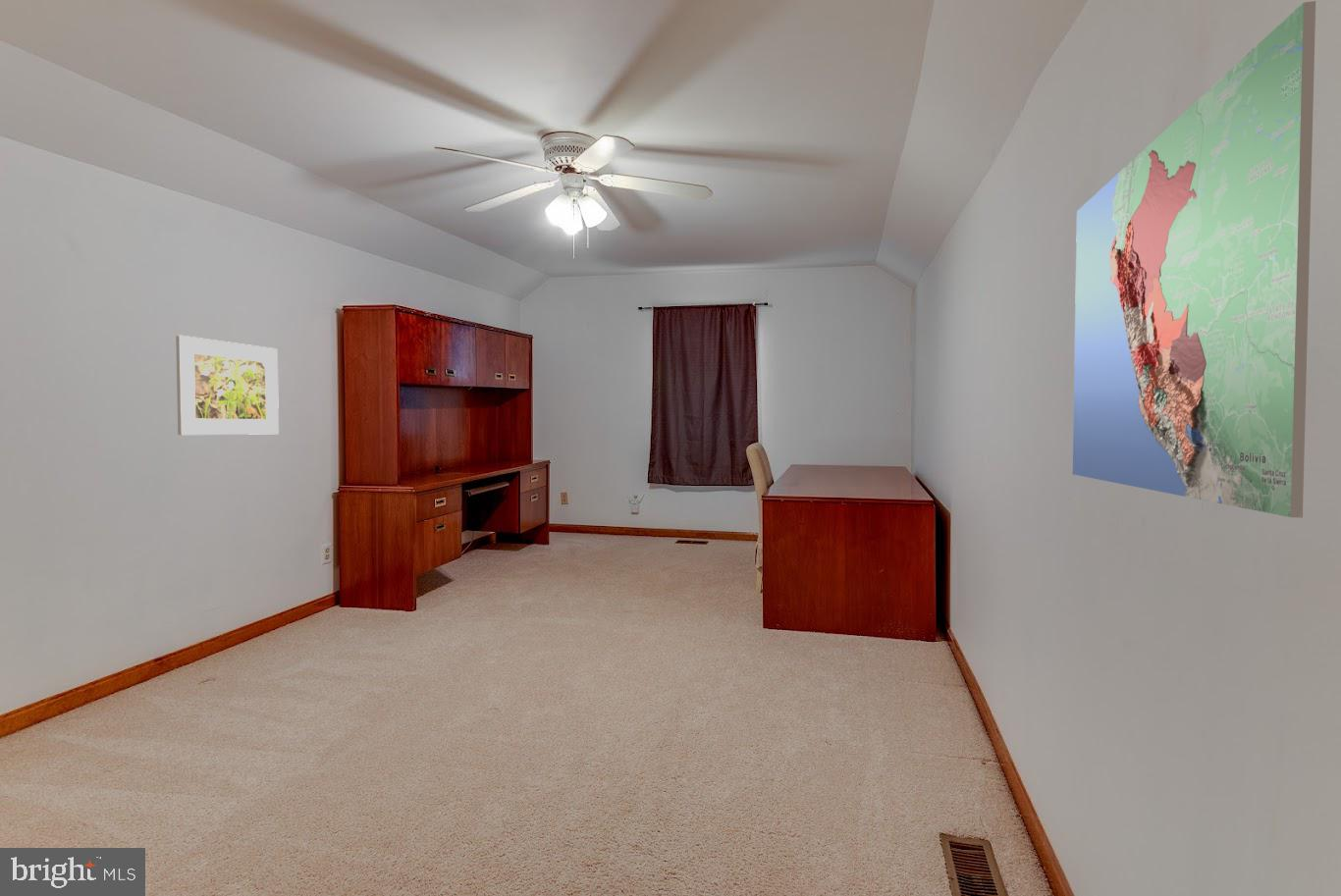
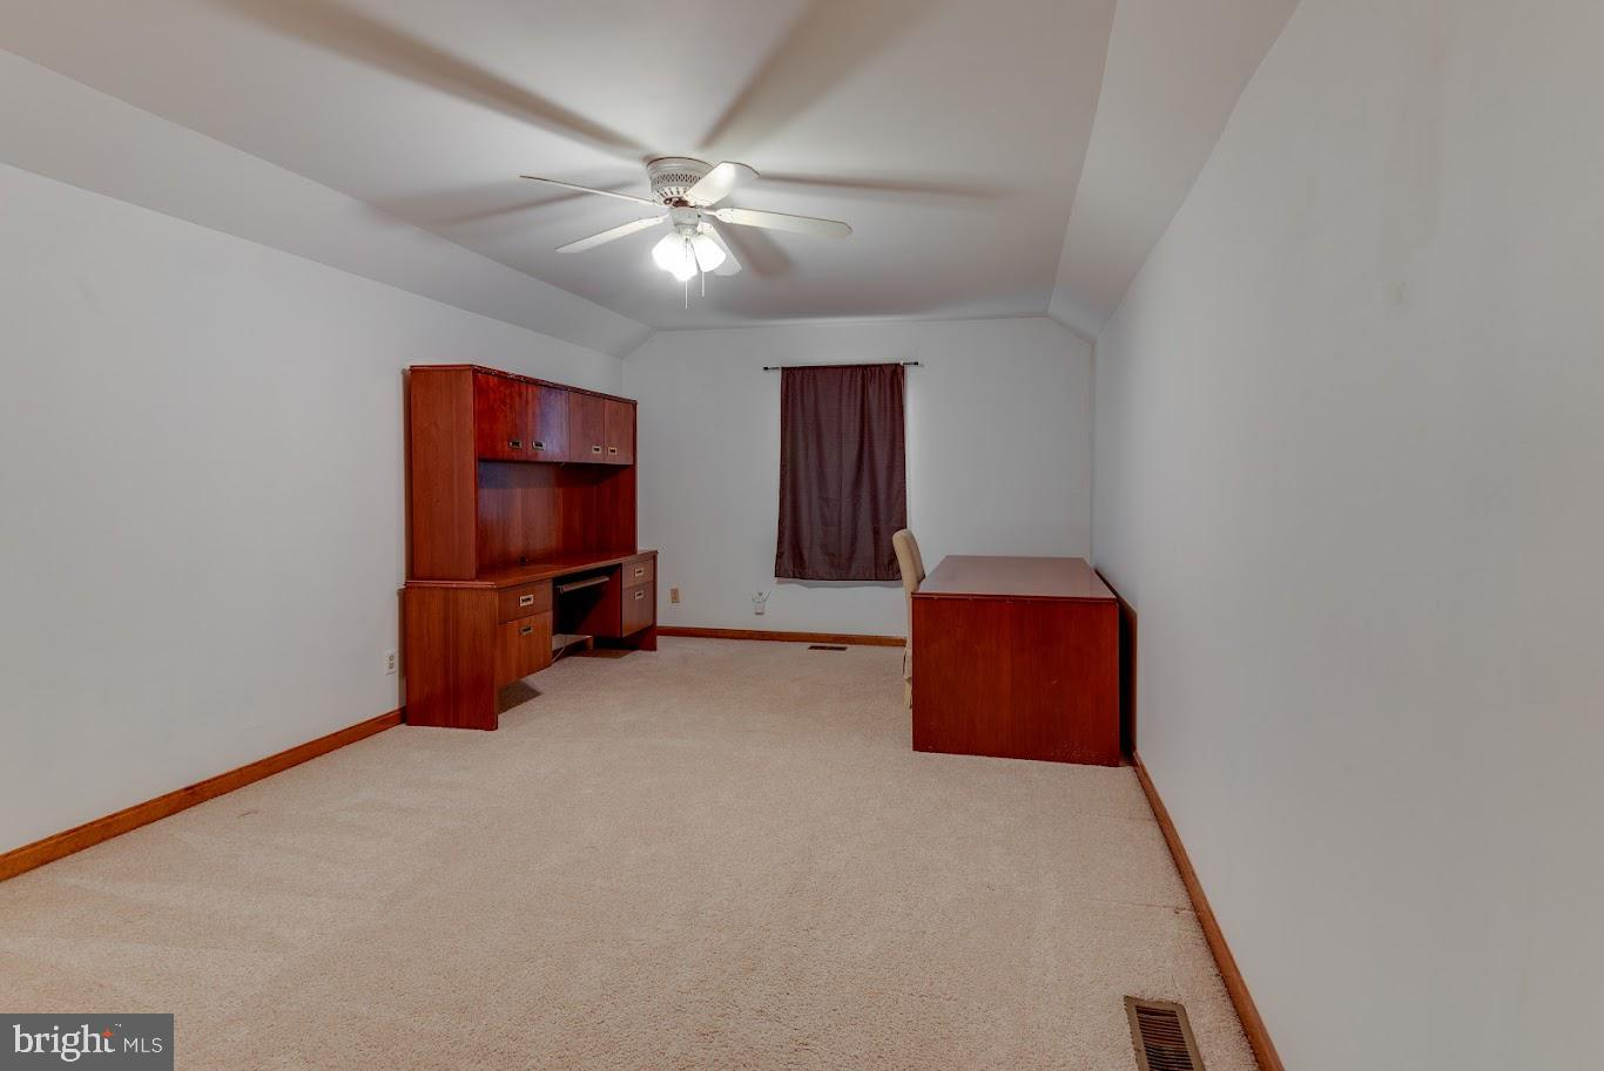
- map (1150, 316)
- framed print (231, 388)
